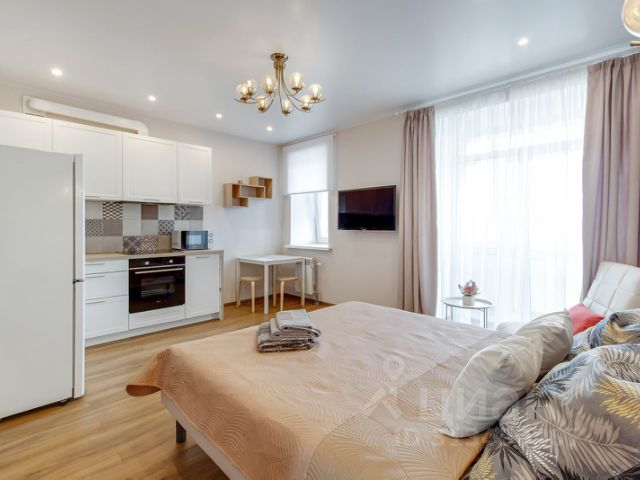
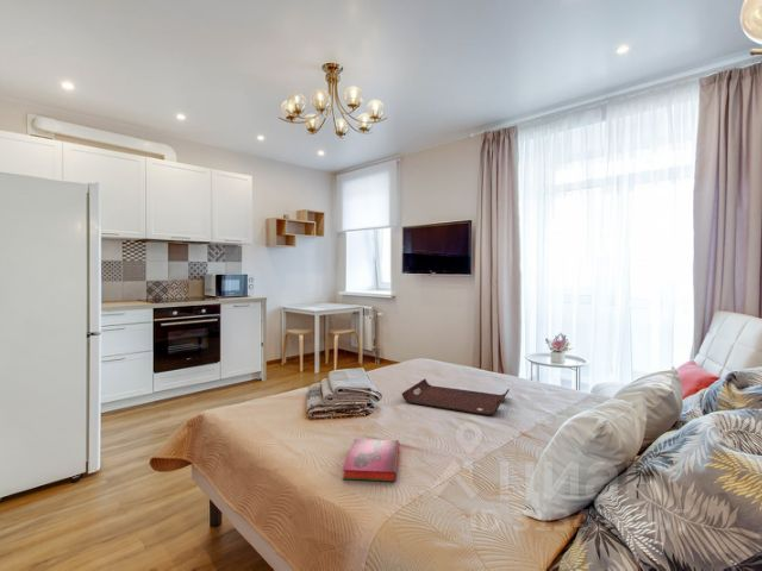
+ serving tray (456, 395)
+ hardback book (373, 458)
